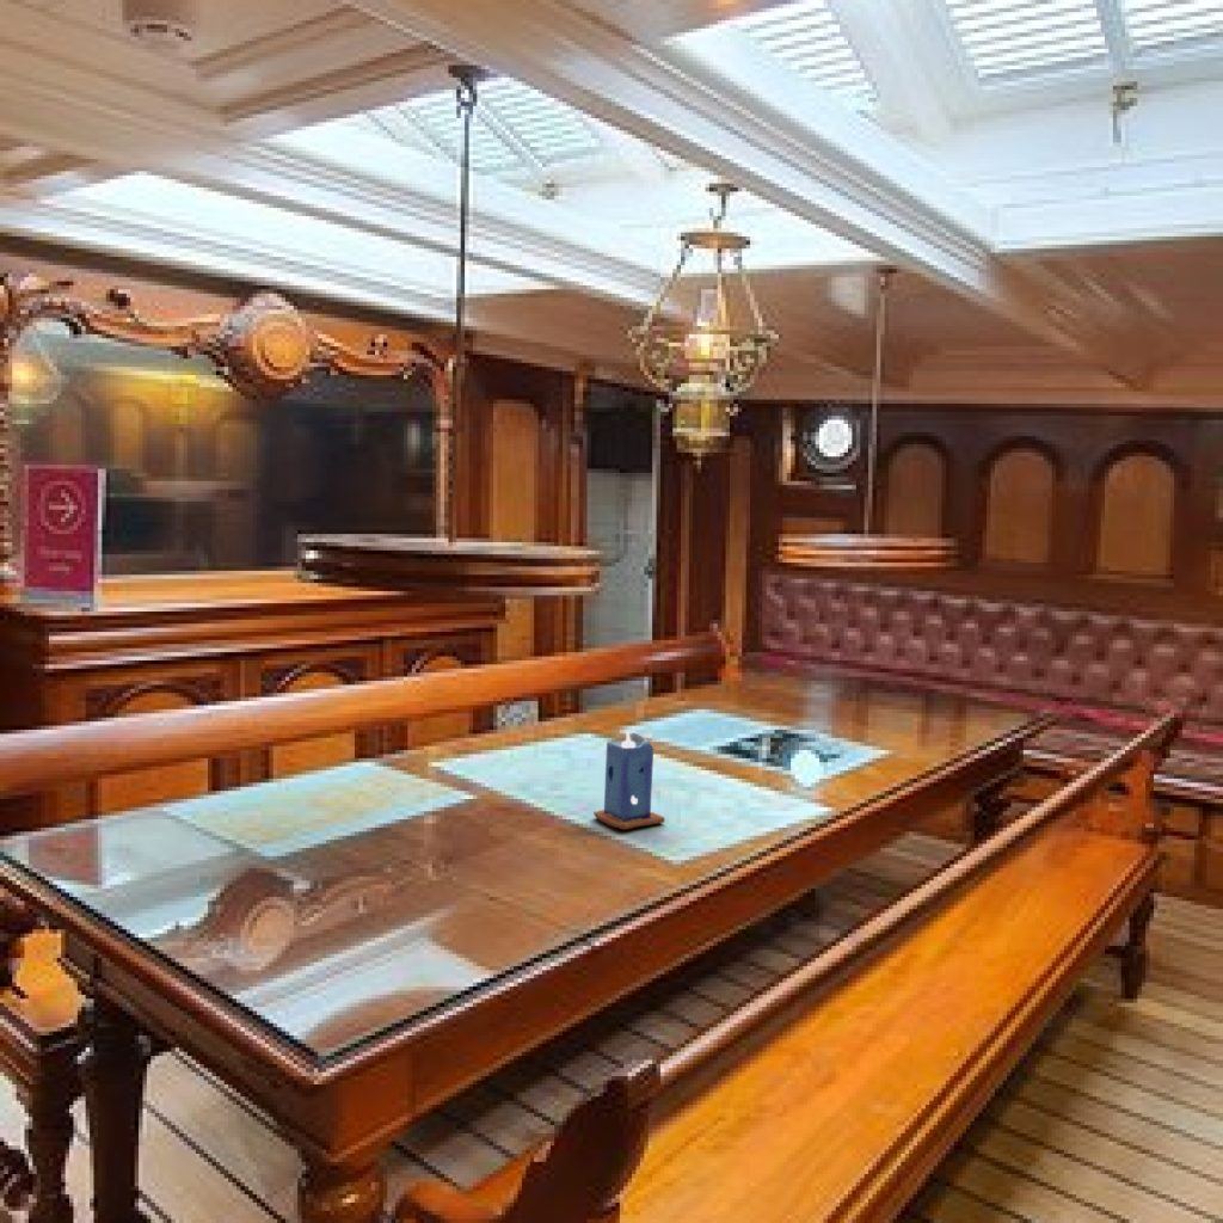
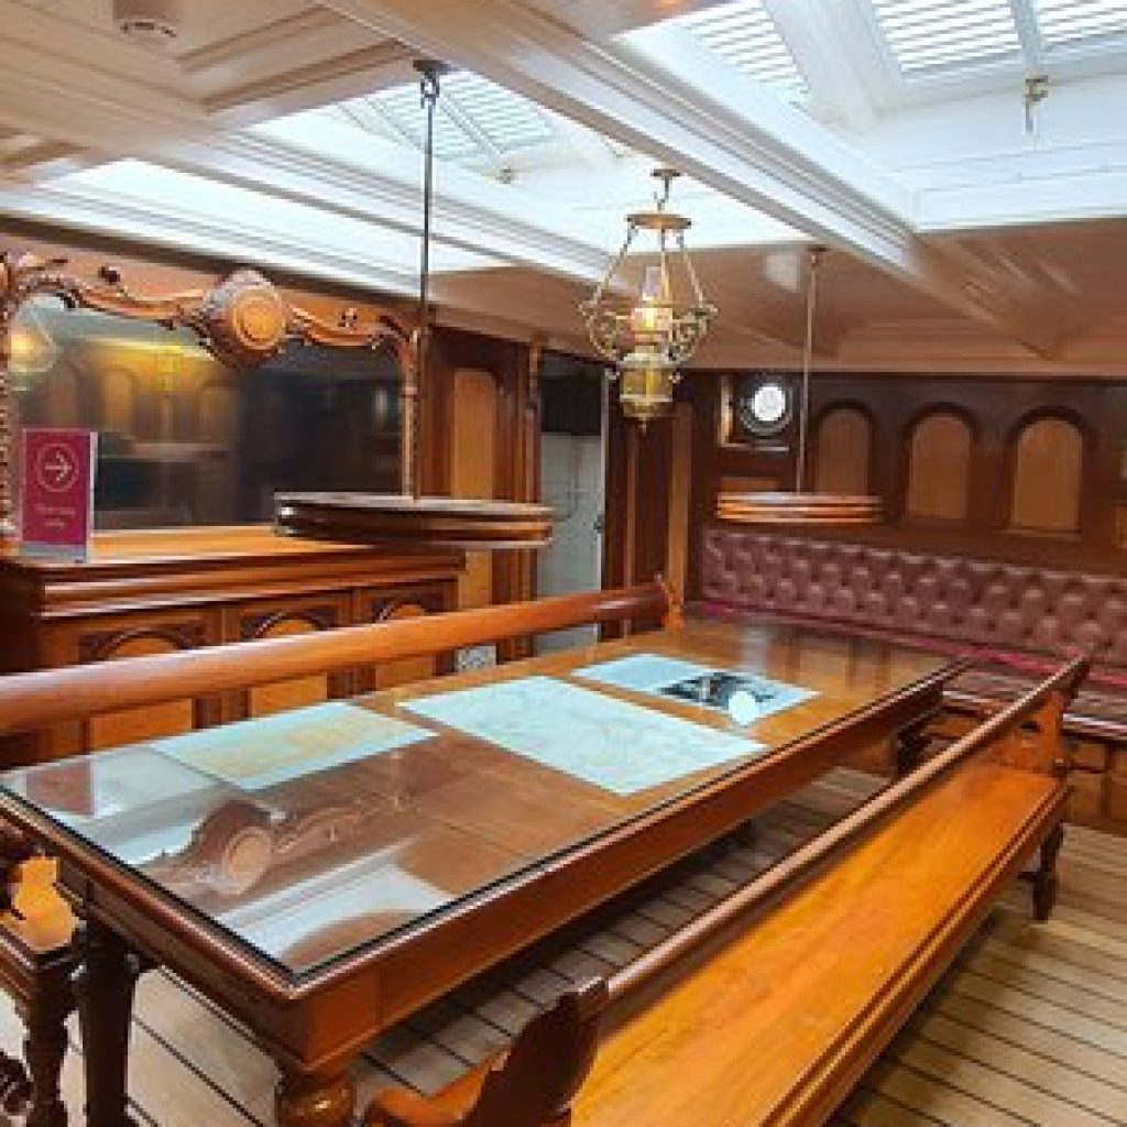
- candle (631, 774)
